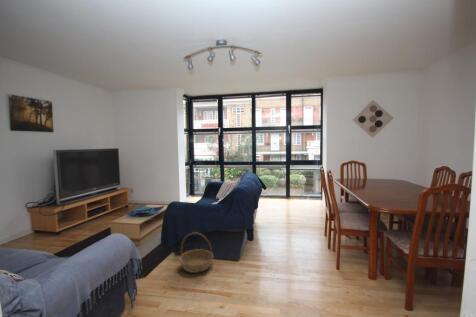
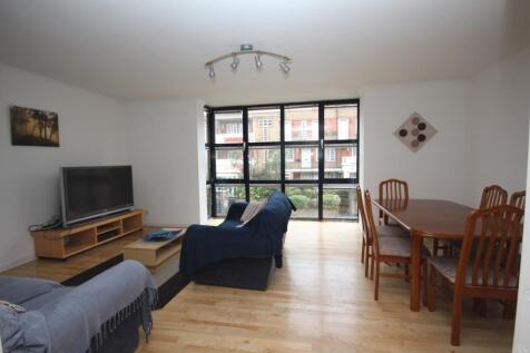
- basket (197, 249)
